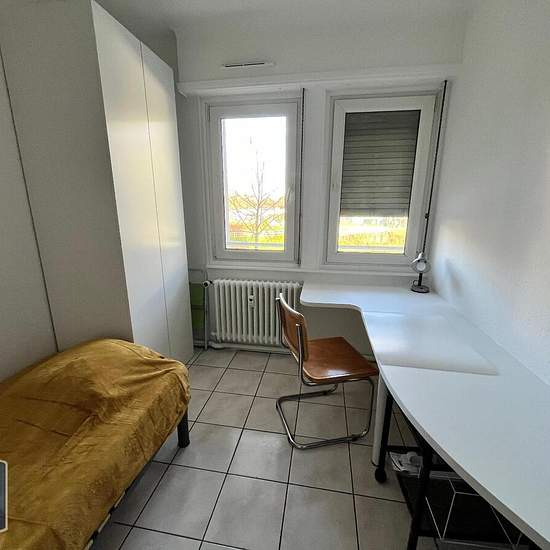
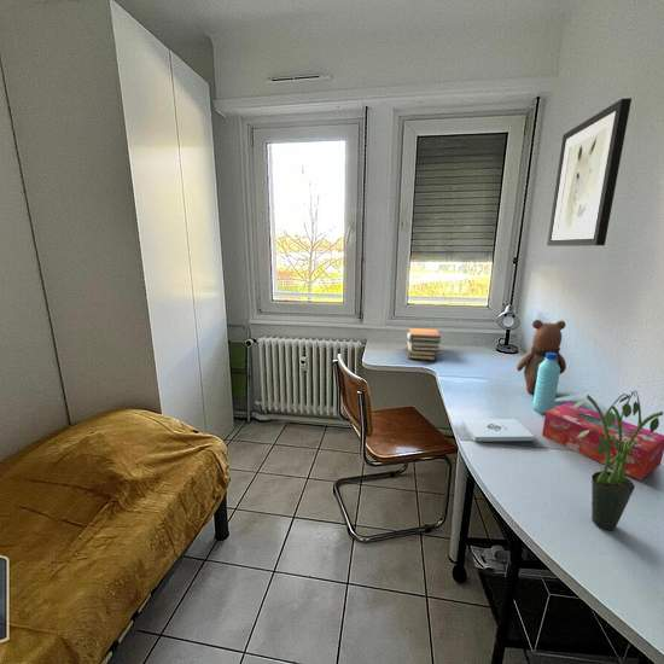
+ teddy bear (543, 357)
+ notepad (495, 429)
+ potted plant (607, 459)
+ water bottle (547, 381)
+ tissue box (598, 436)
+ book stack (423, 342)
+ wall art (582, 185)
